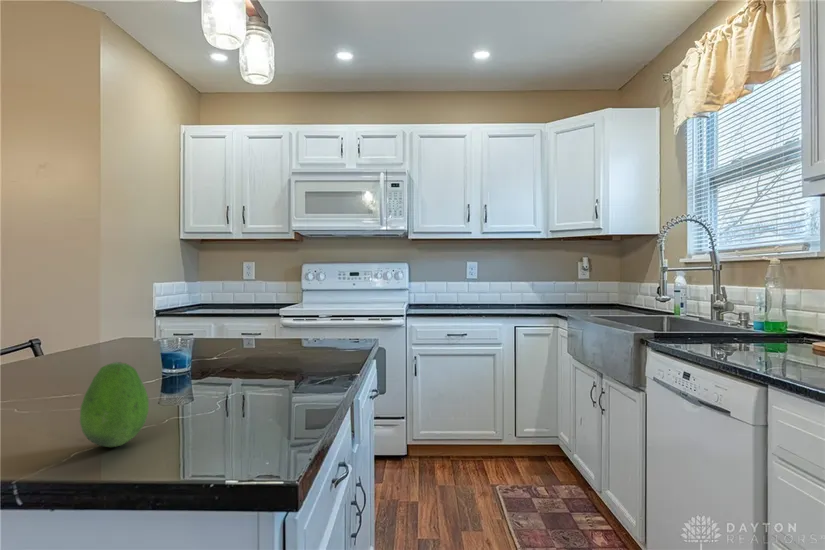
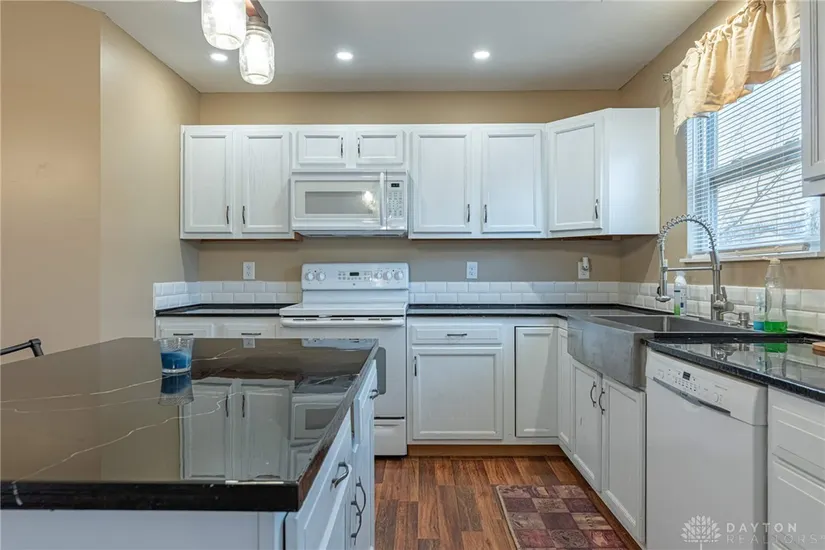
- fruit (115, 403)
